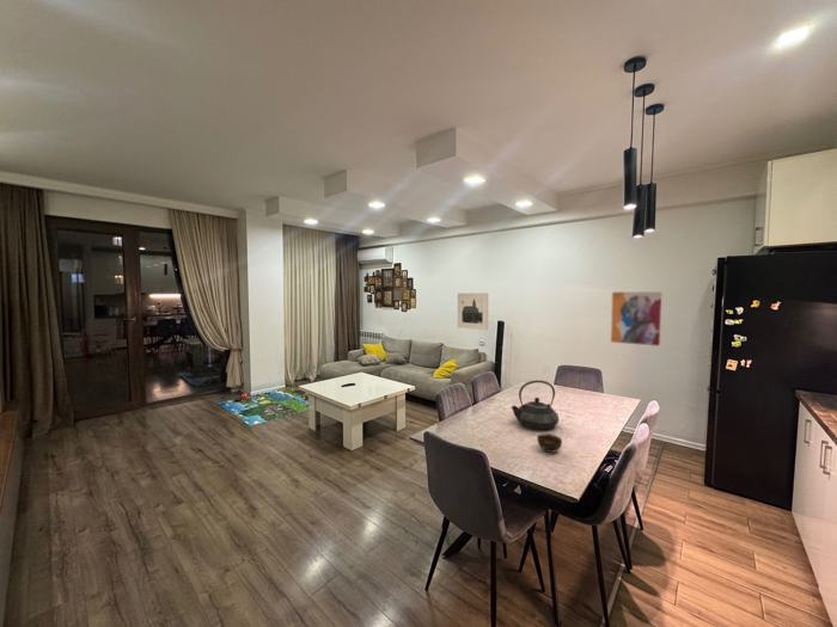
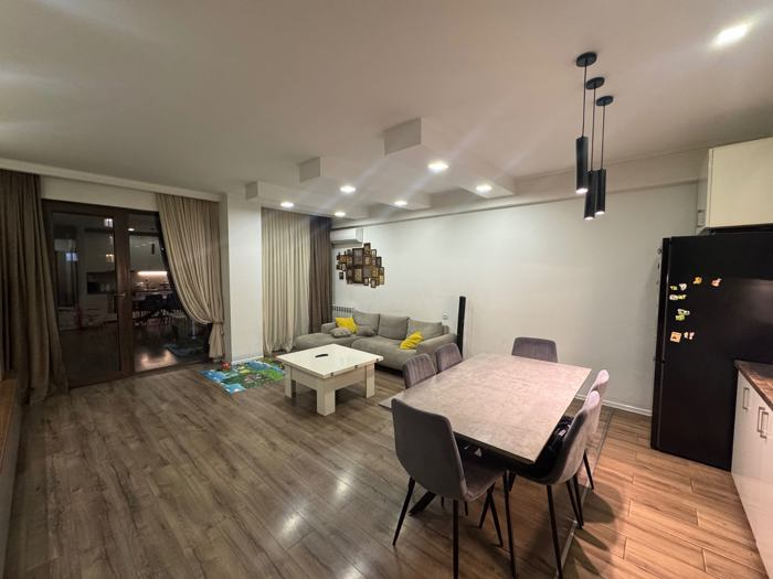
- wall art (635, 318)
- cup (549, 443)
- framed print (472, 311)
- teapot (533, 402)
